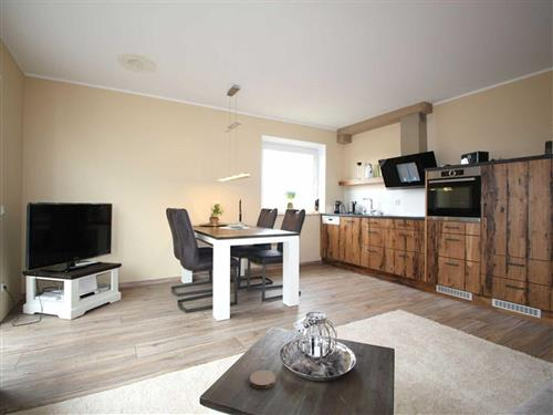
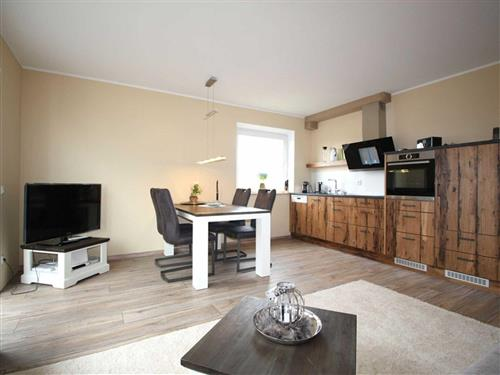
- coaster (262, 378)
- plate (137, 62)
